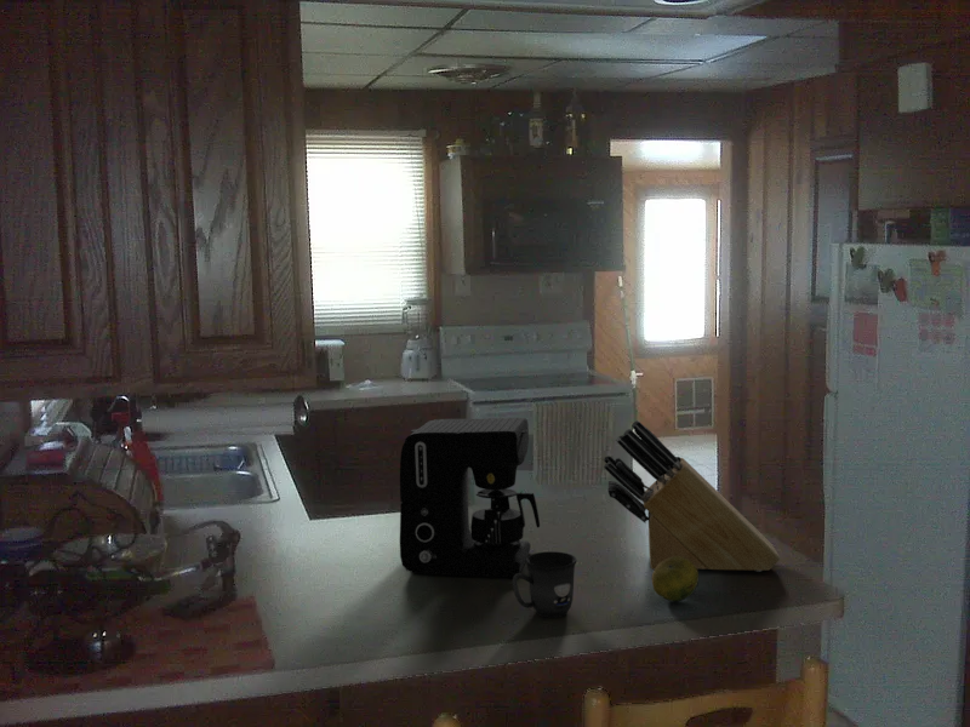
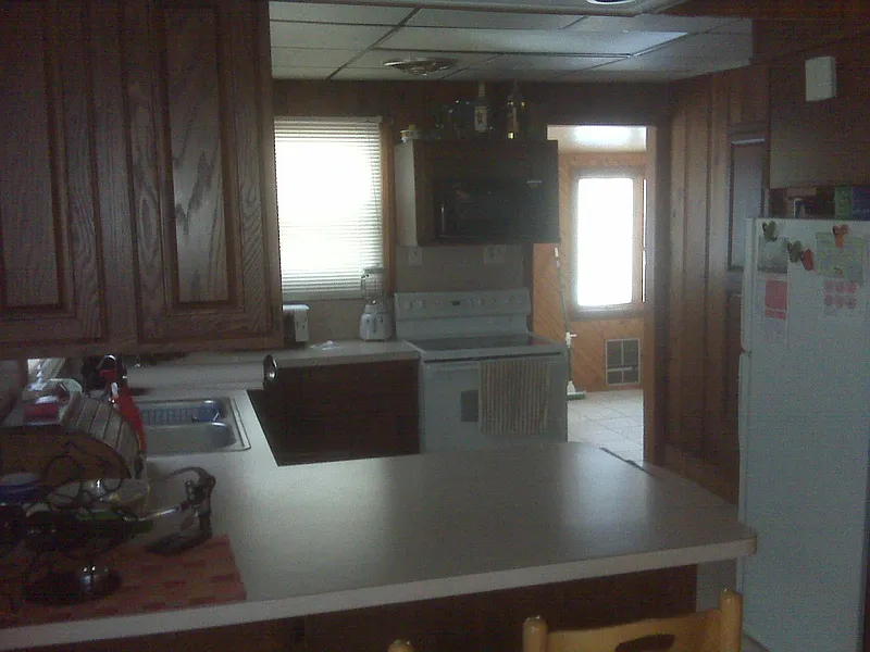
- coffee maker (477, 494)
- knife block (689, 491)
- mug (543, 586)
- fruit (674, 578)
